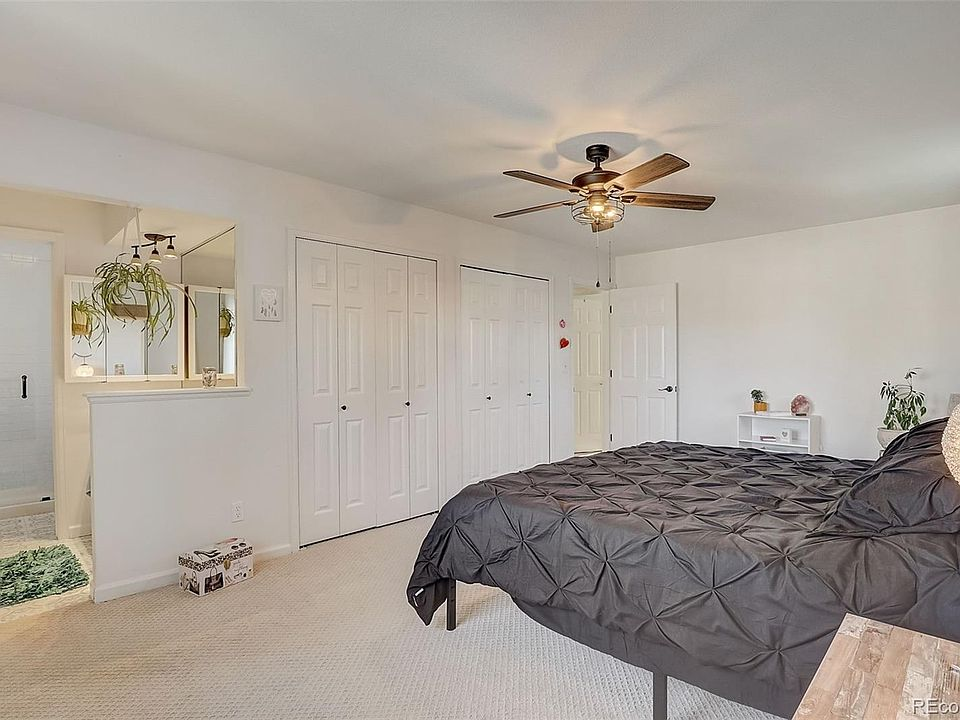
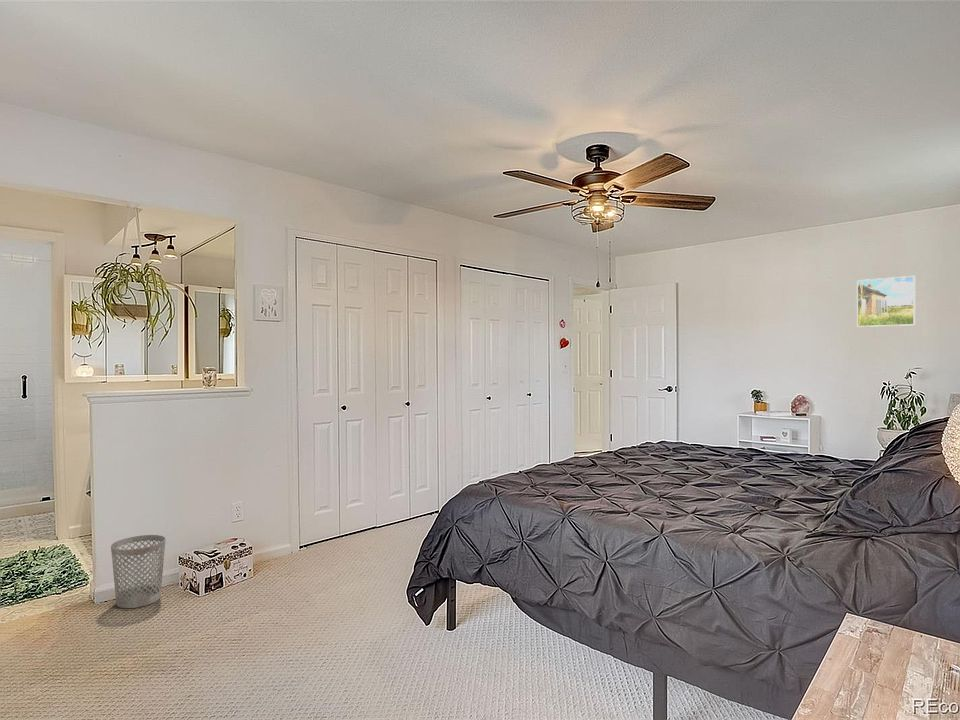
+ wastebasket (138, 571)
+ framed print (885, 302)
